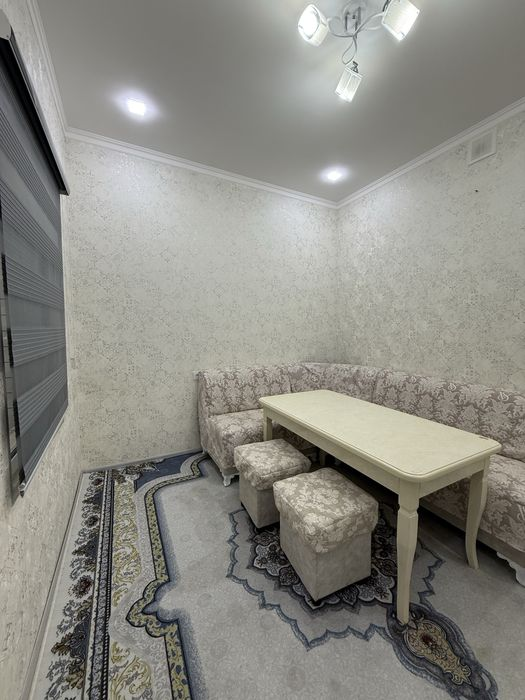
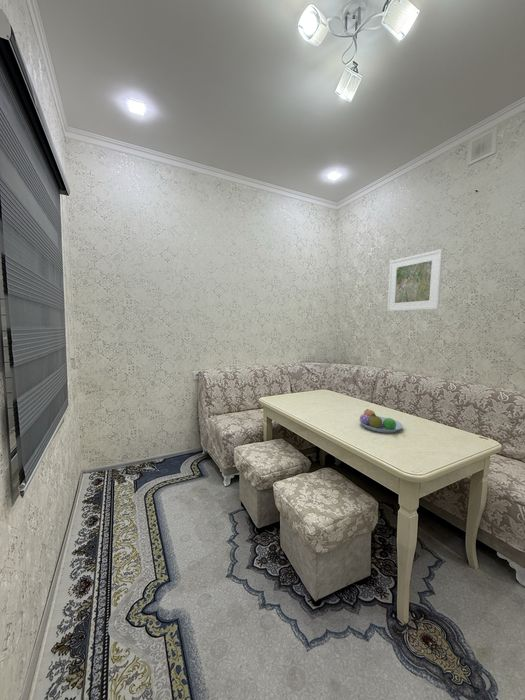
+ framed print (412, 283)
+ fruit bowl (380, 419)
